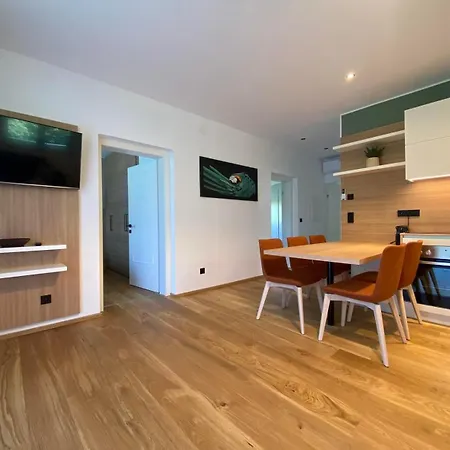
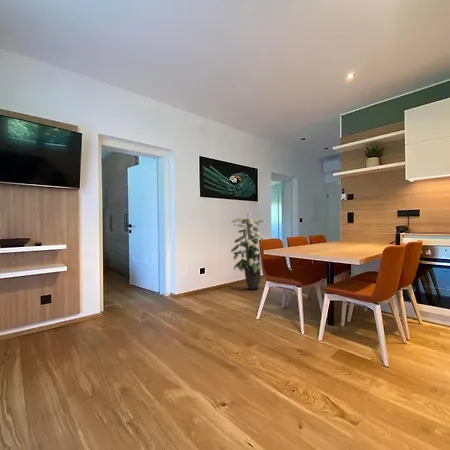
+ indoor plant (249, 251)
